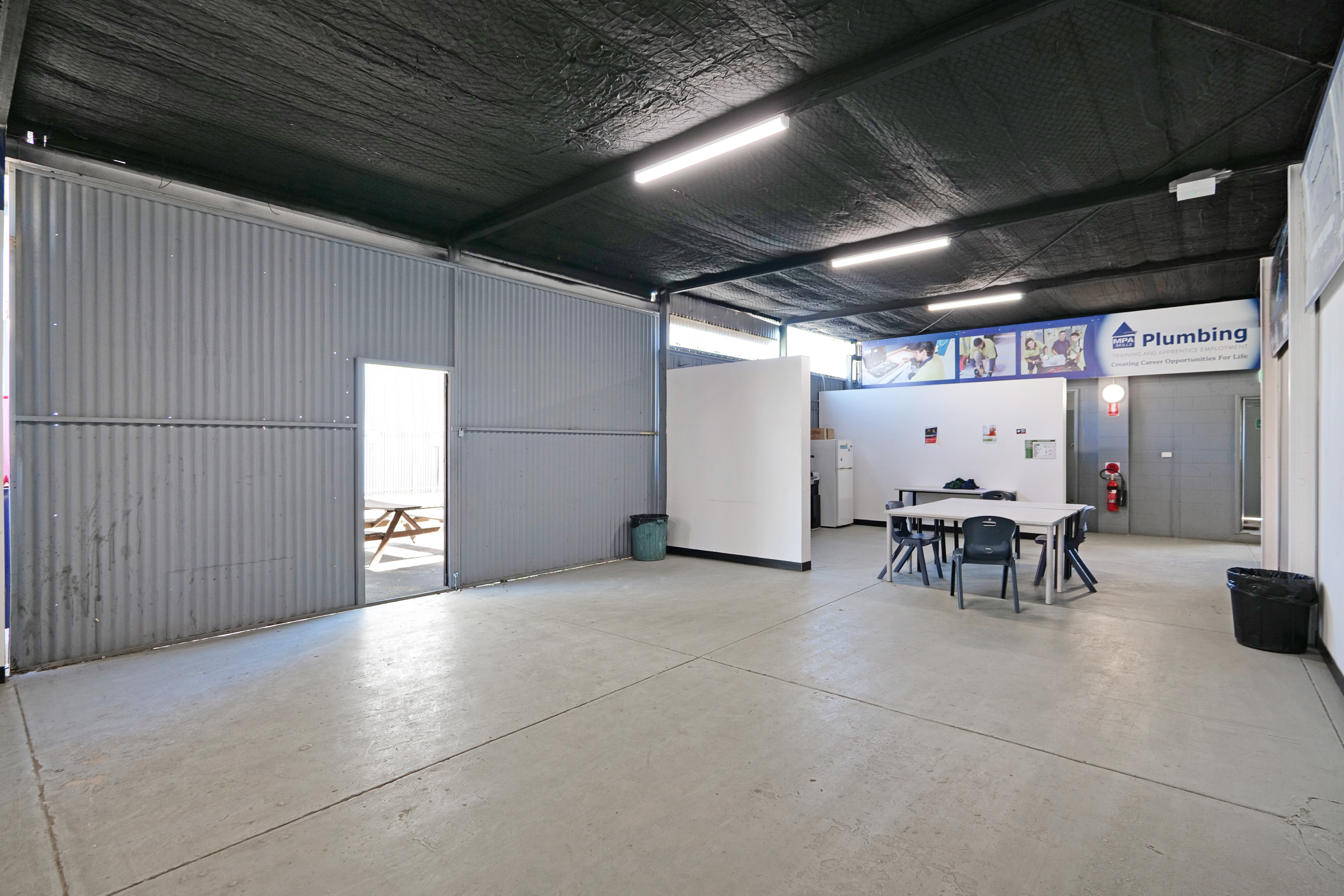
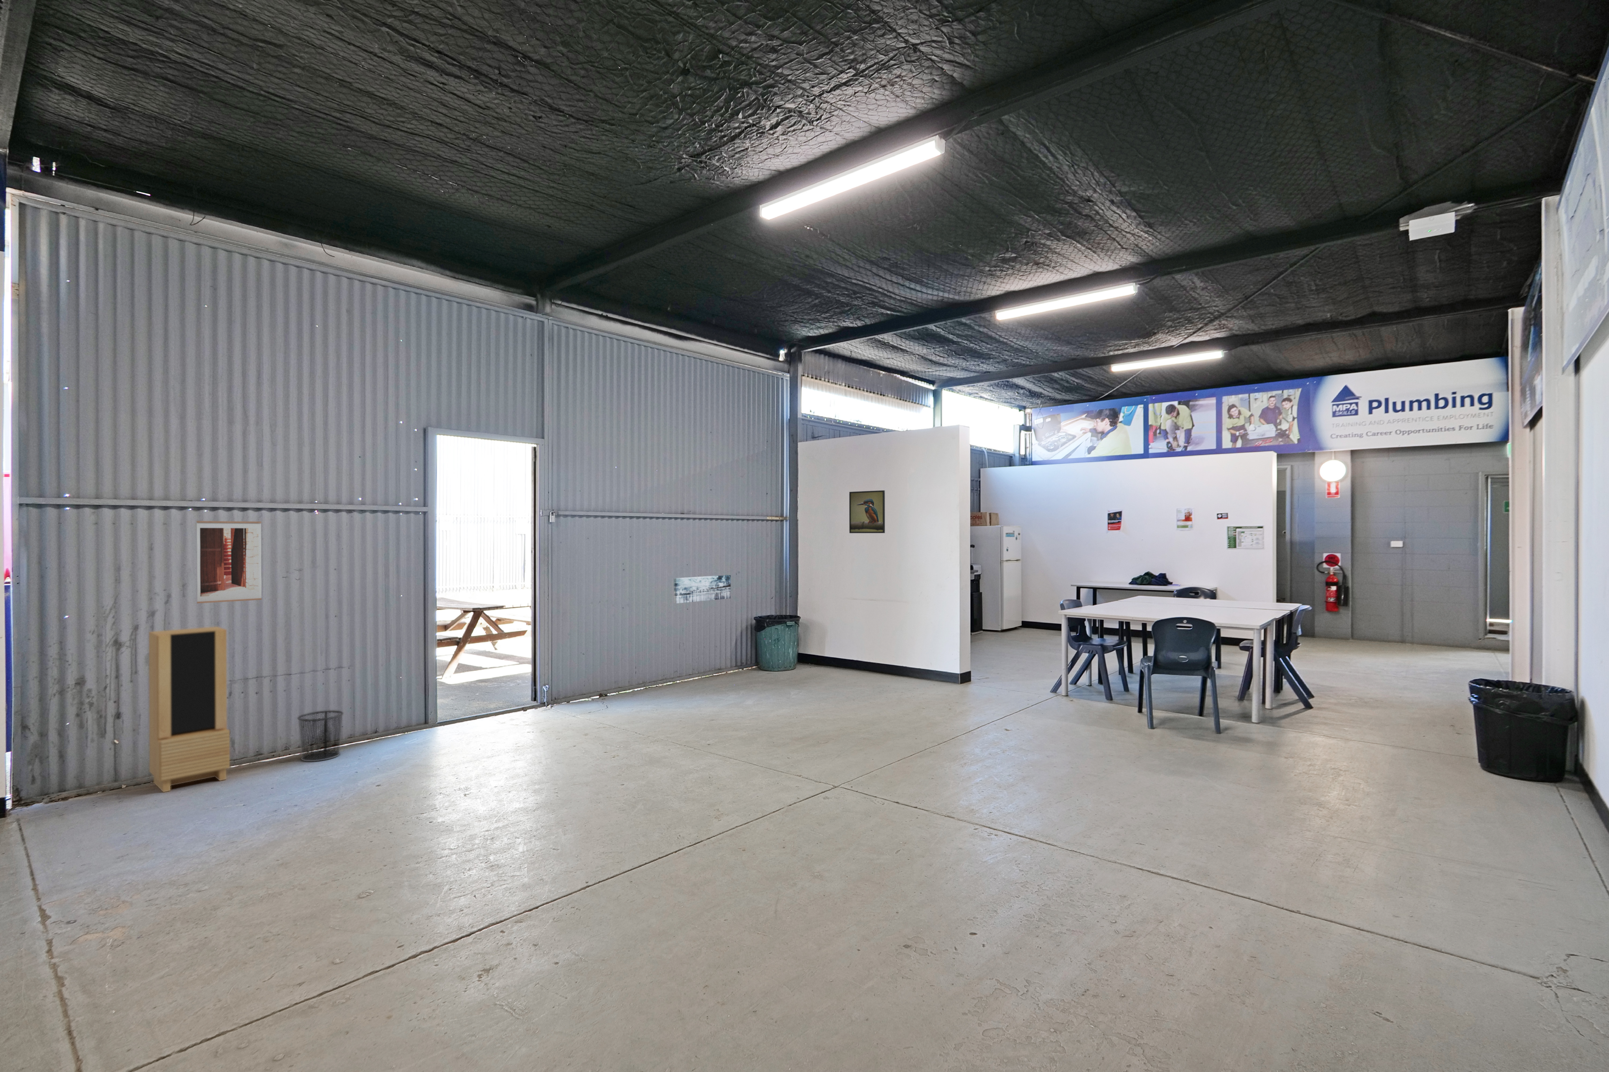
+ wall art (230, 561)
+ wall art (703, 589)
+ storage cabinet (189, 706)
+ waste bin (321, 736)
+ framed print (867, 512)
